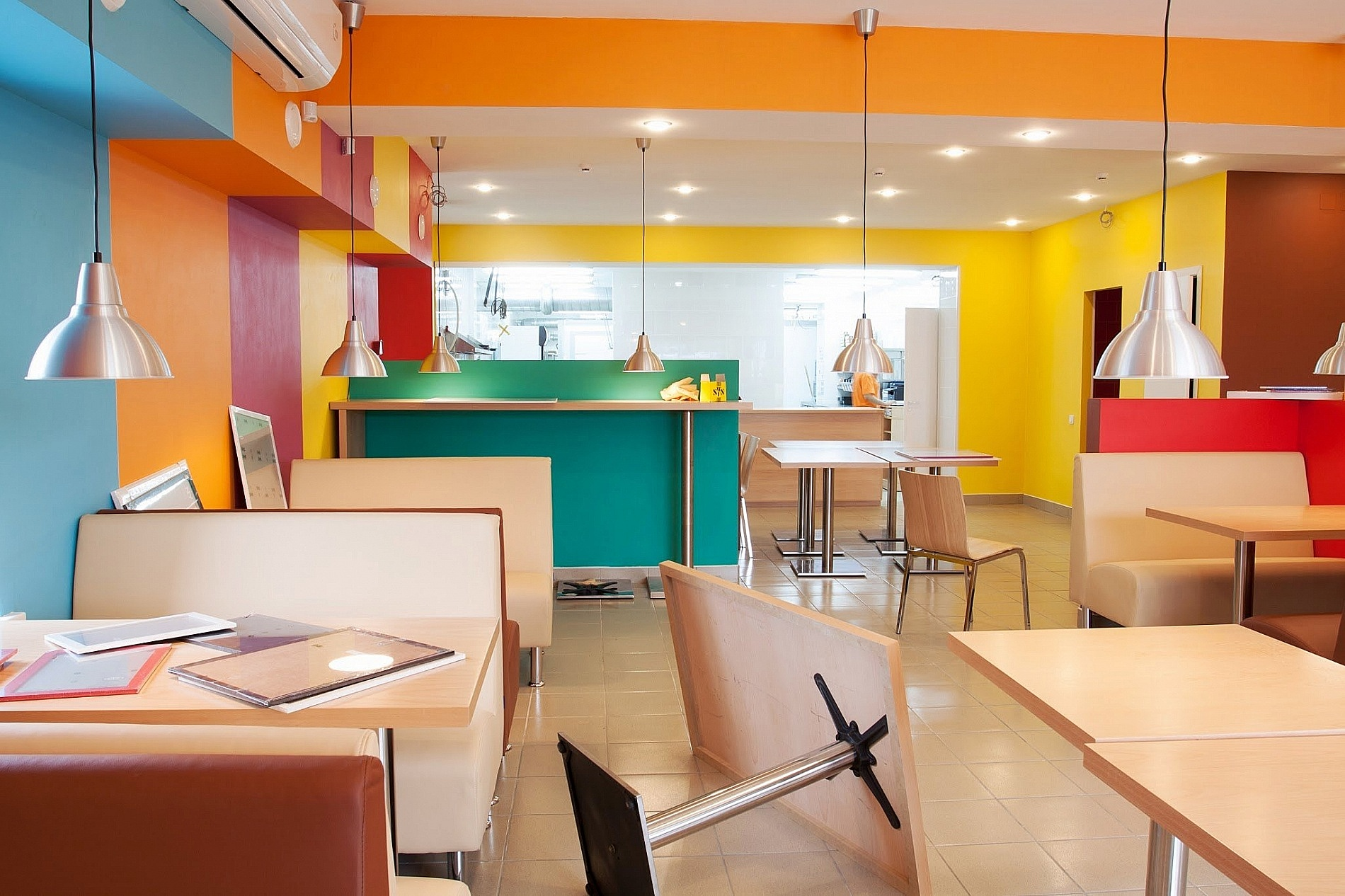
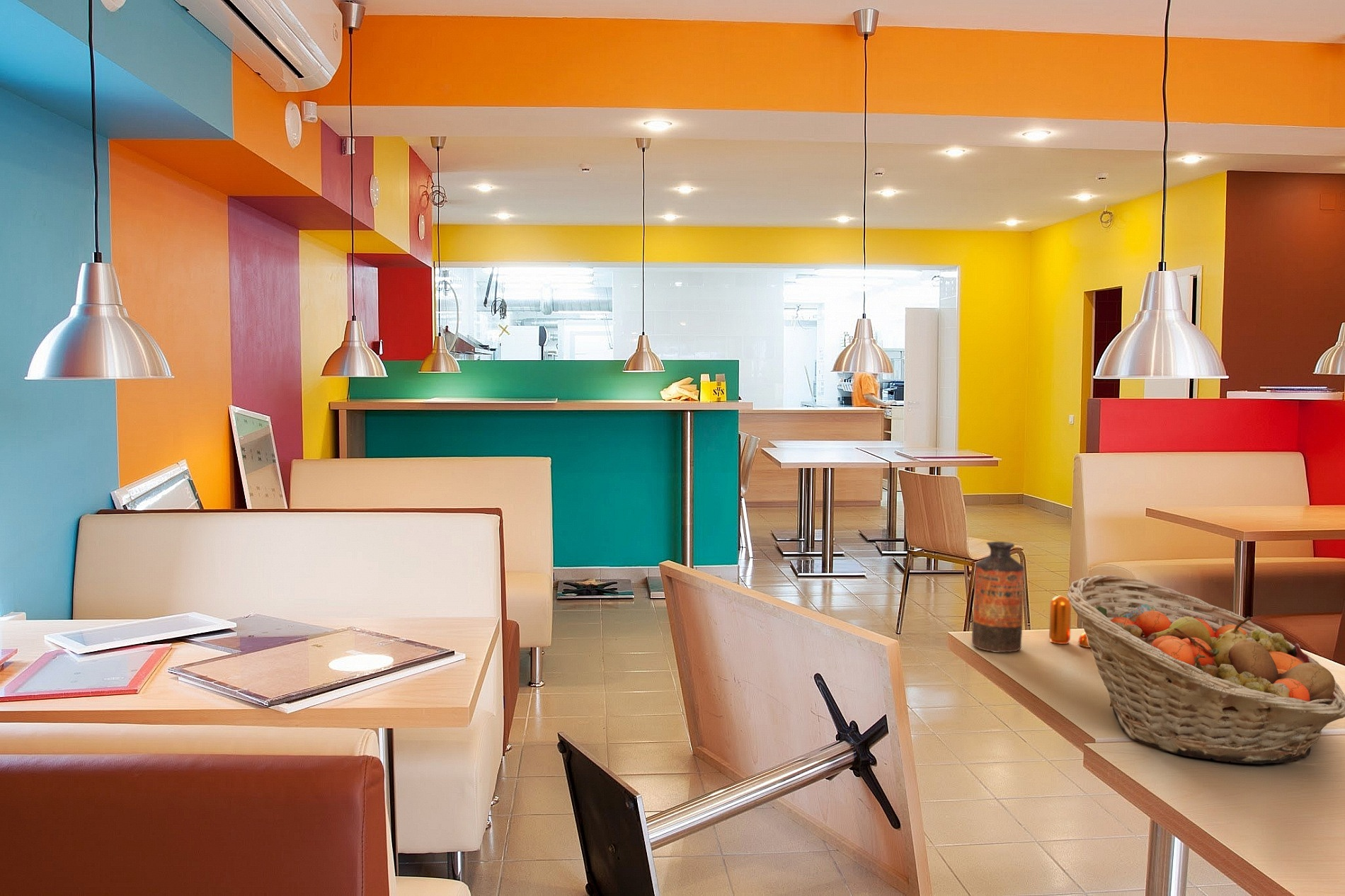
+ fruit basket (1198, 660)
+ bottle (997, 595)
+ pepper shaker (1070, 620)
